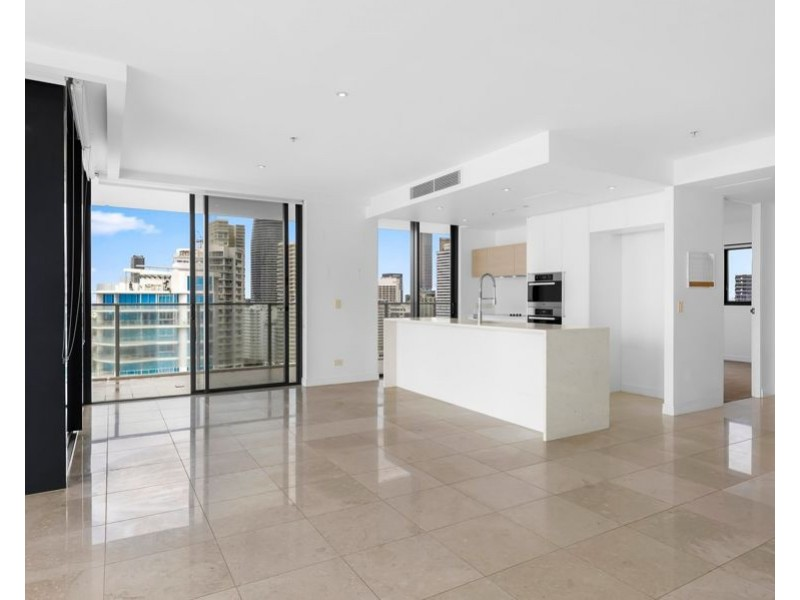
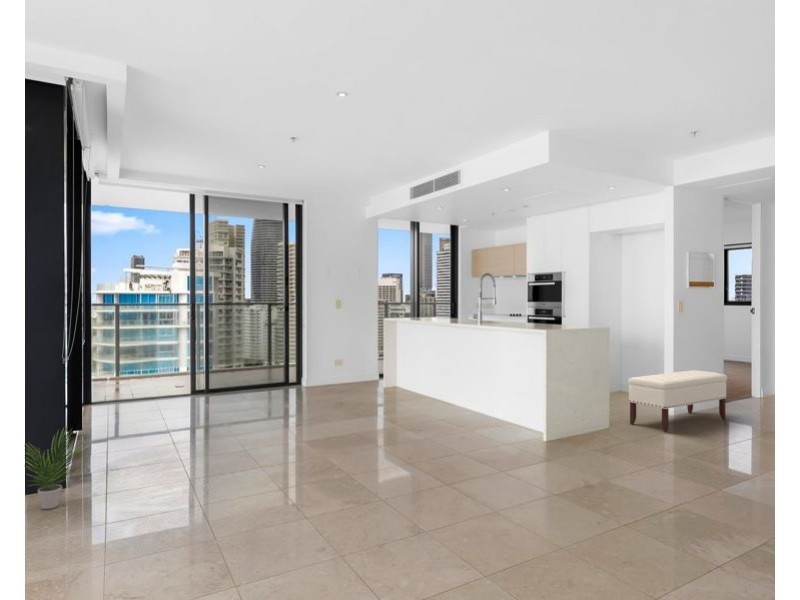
+ potted plant (49, 469)
+ bench (678, 398)
